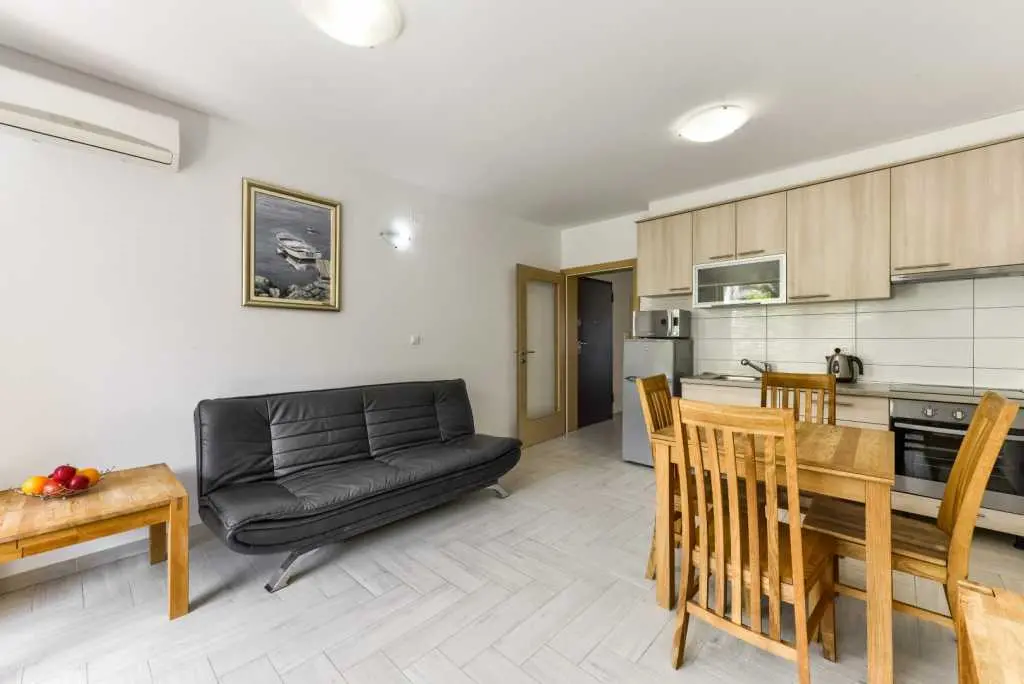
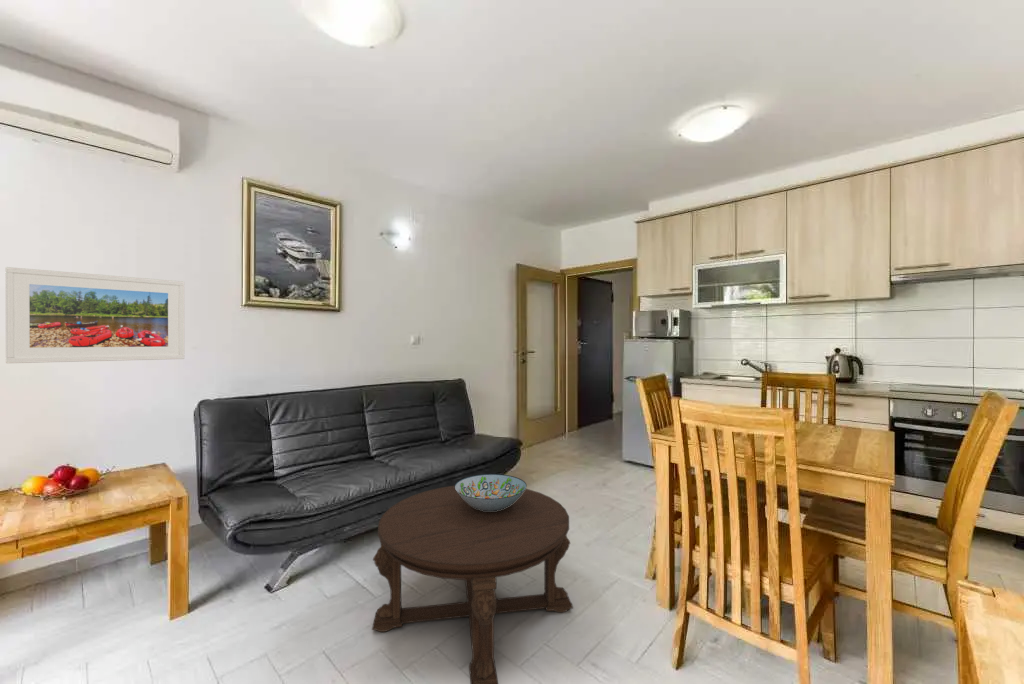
+ coffee table (475, 565)
+ decorative bowl (490, 496)
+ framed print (104, 318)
